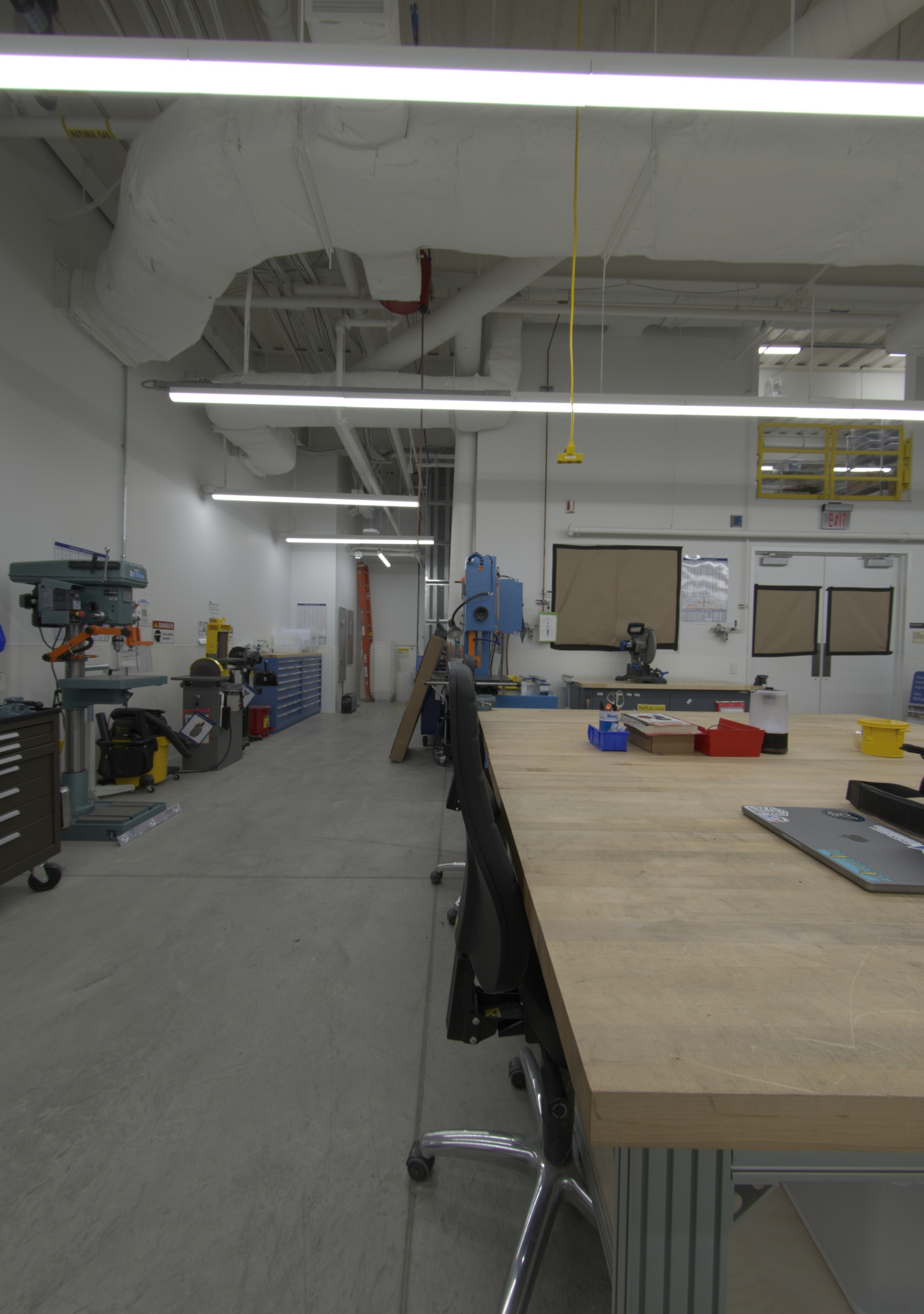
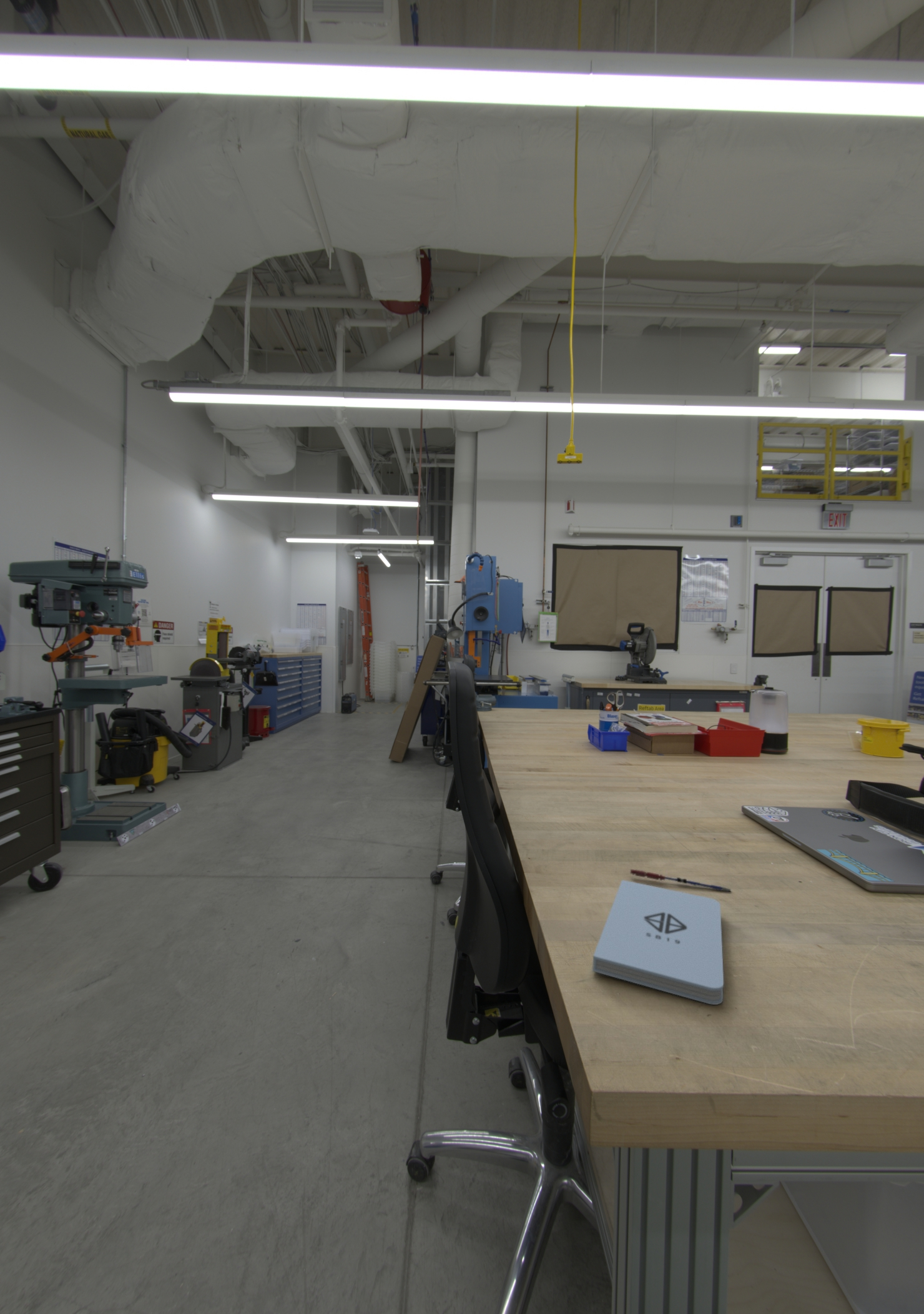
+ pen (679, 879)
+ notepad (663, 932)
